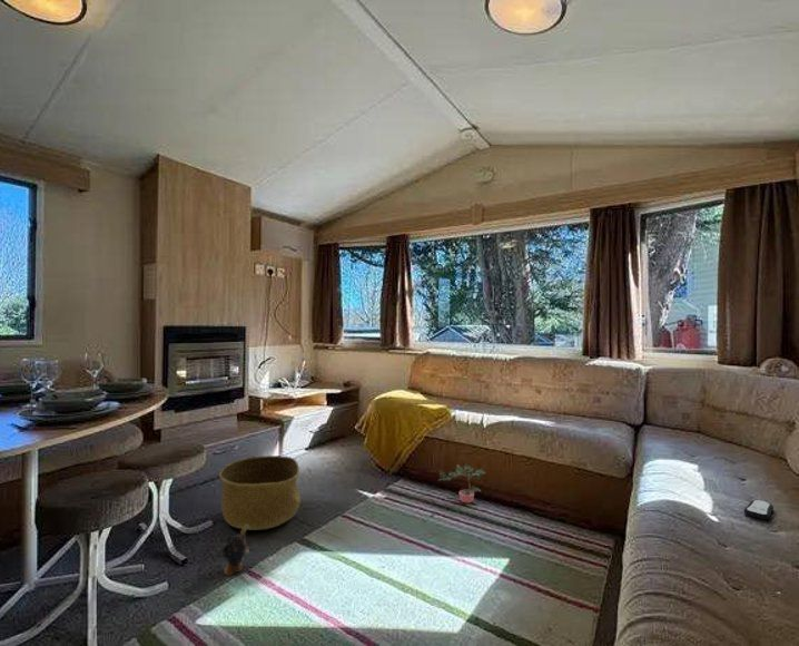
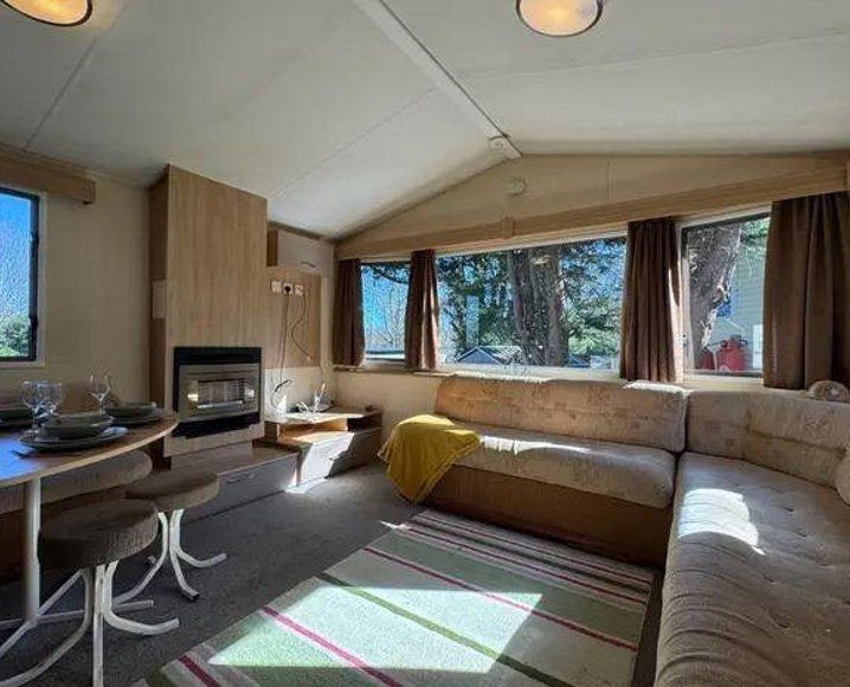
- potted plant (460, 476)
- basket (260, 491)
- plush toy (236, 546)
- remote control (759, 508)
